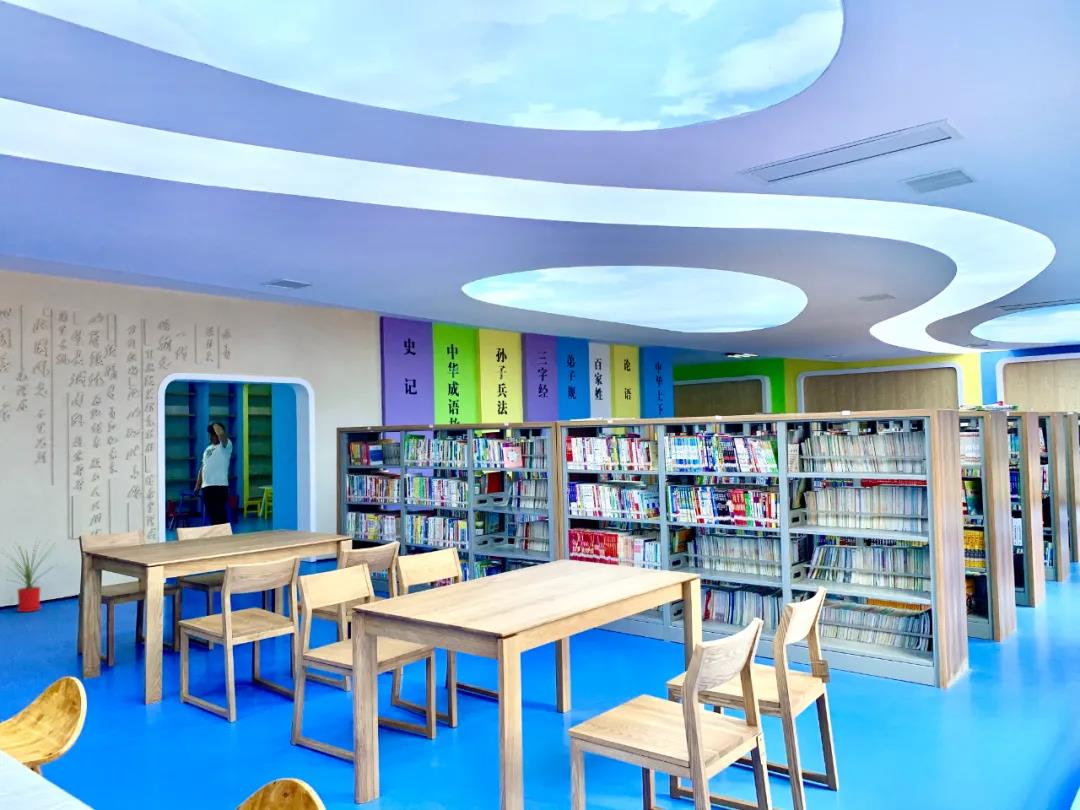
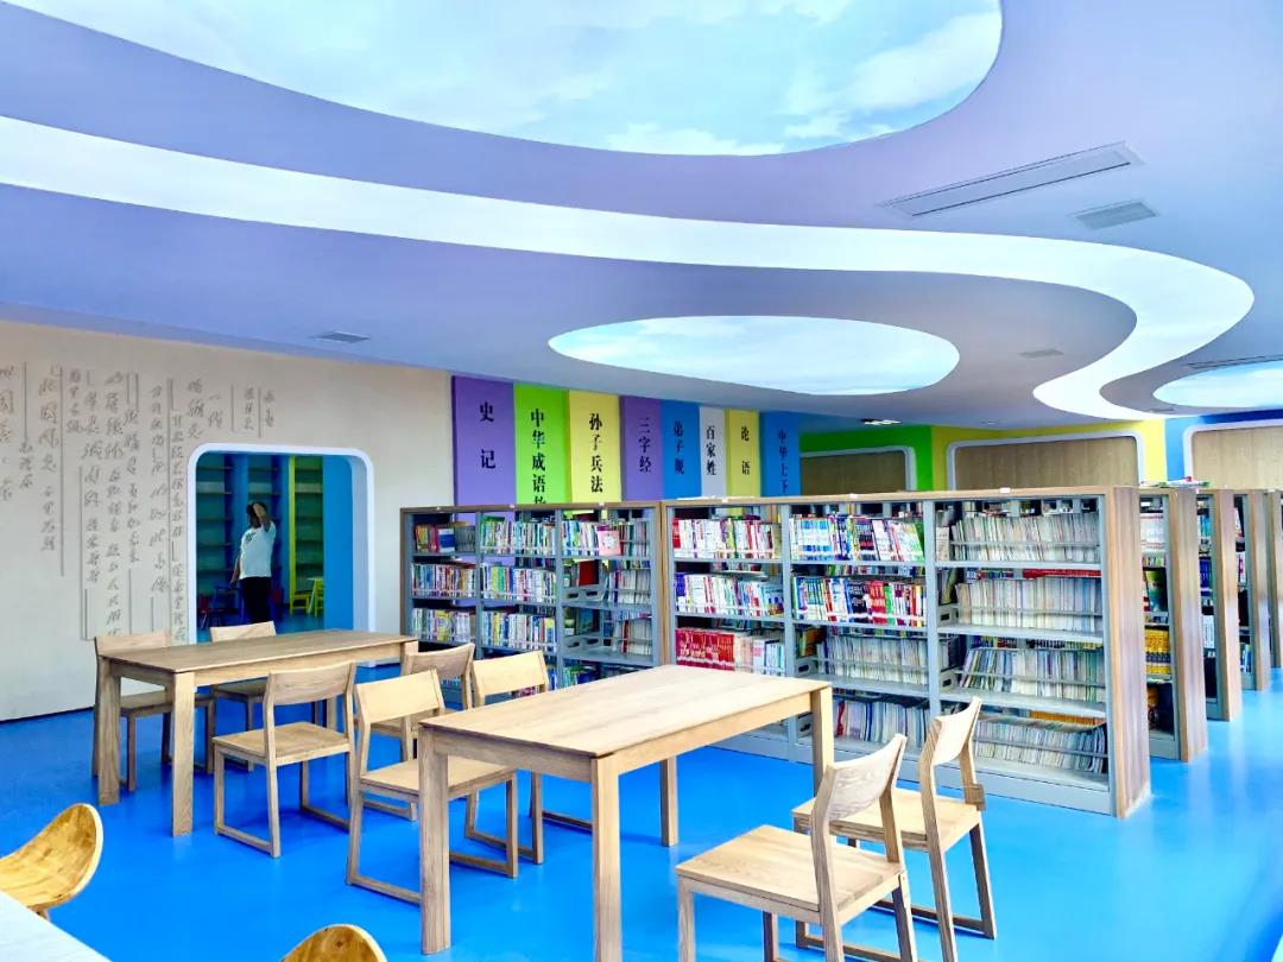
- house plant (28, 574)
